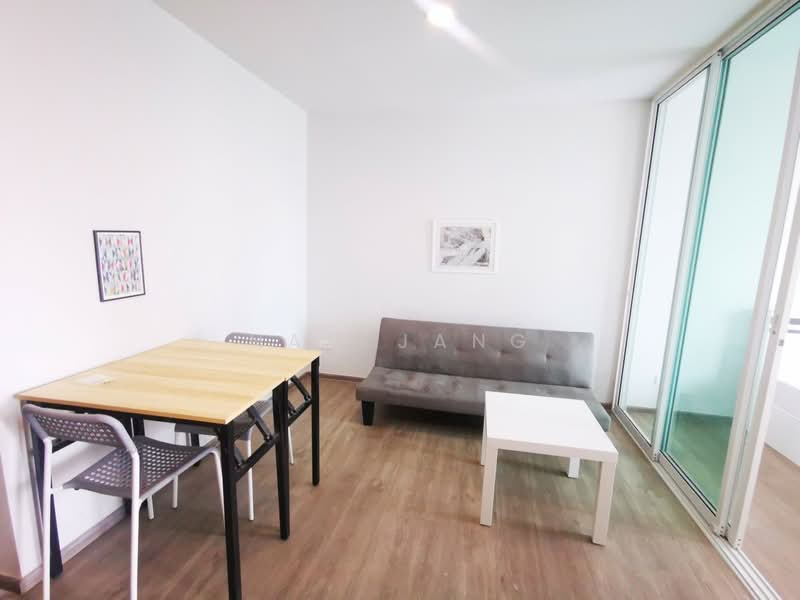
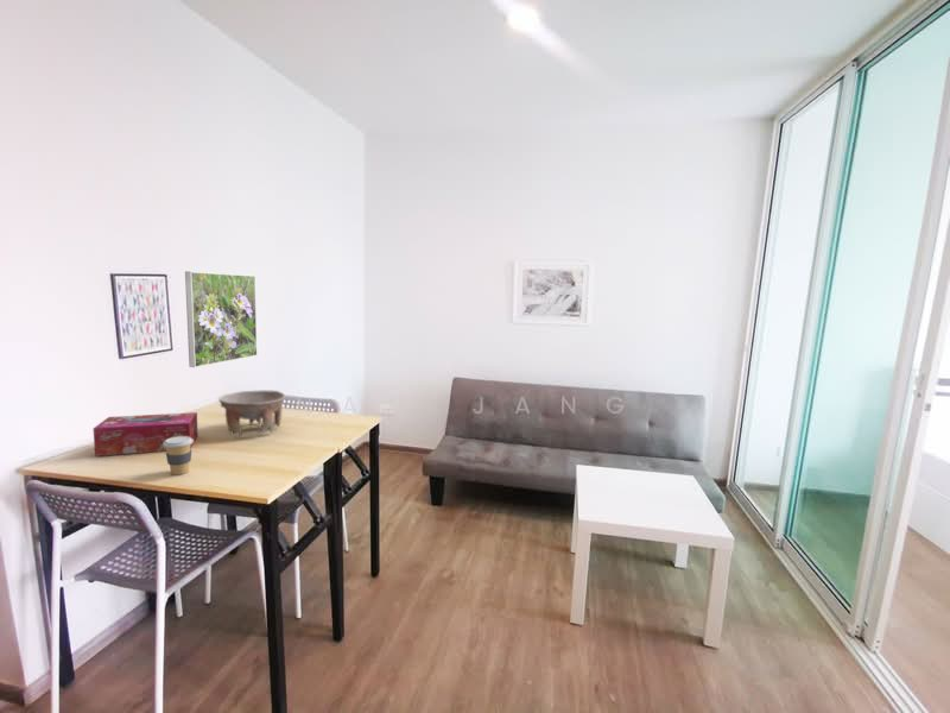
+ coffee cup (178, 455)
+ bowl (253, 412)
+ tissue box (148, 433)
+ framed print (224, 317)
